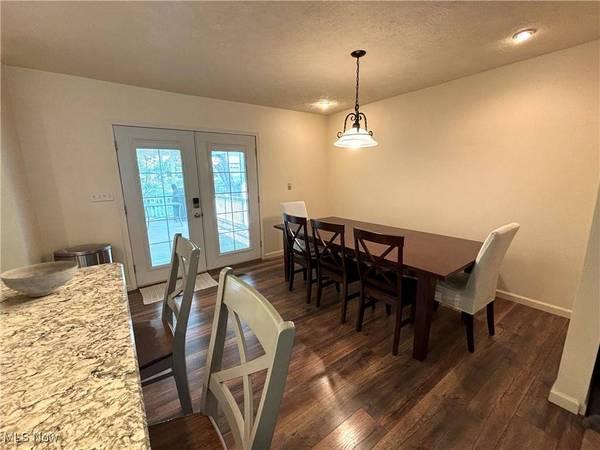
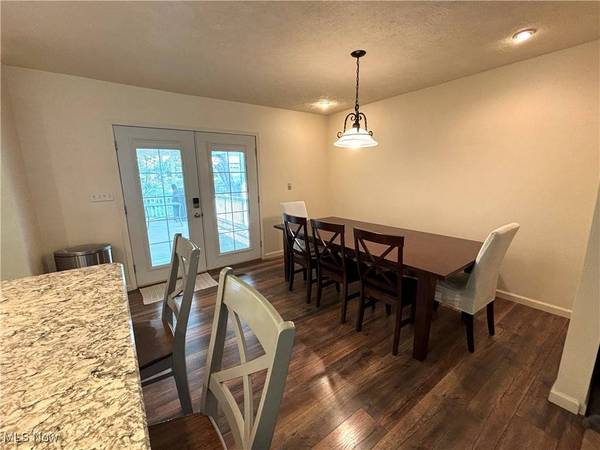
- decorative bowl (44, 280)
